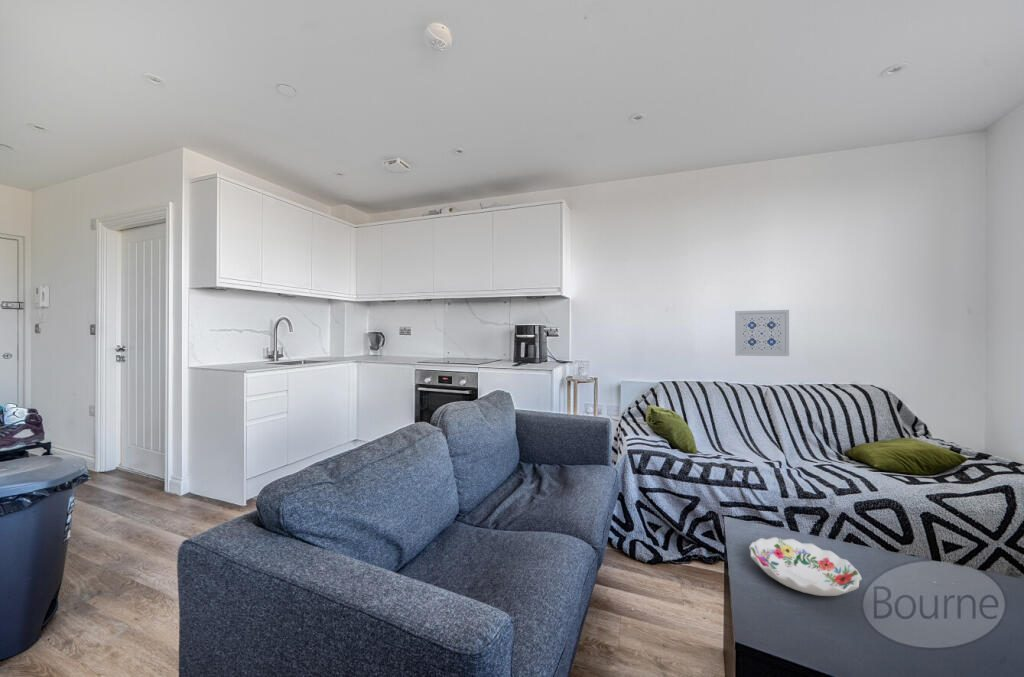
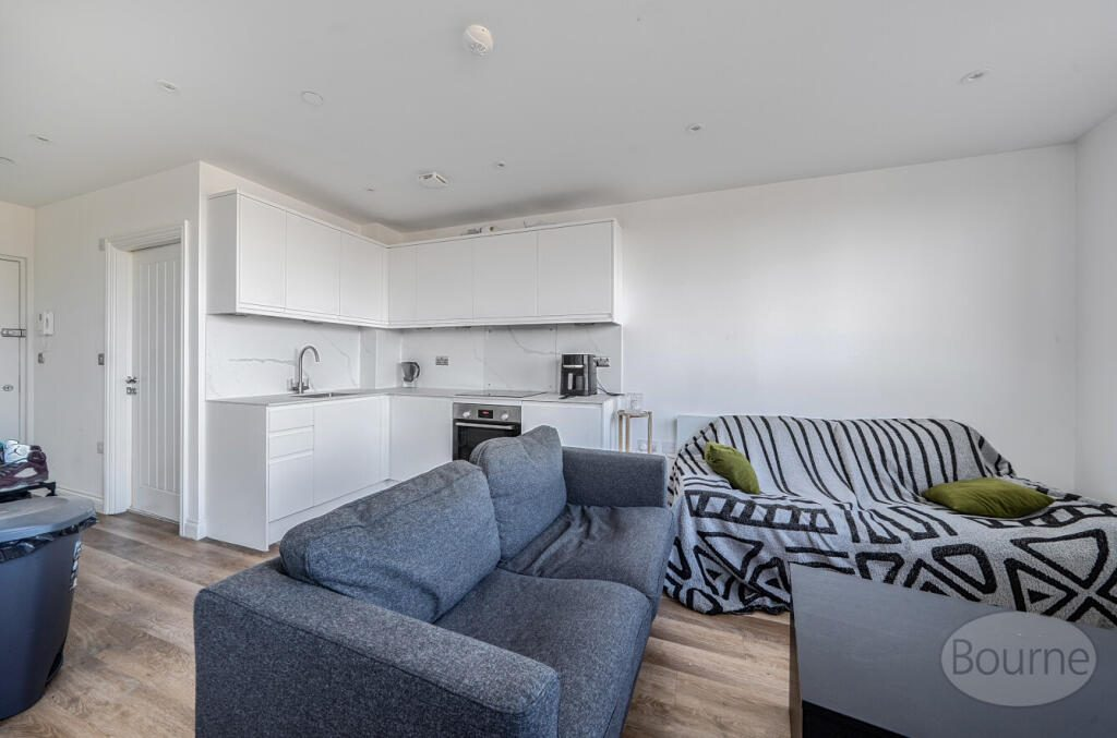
- decorative bowl (801, 569)
- wall art (761, 333)
